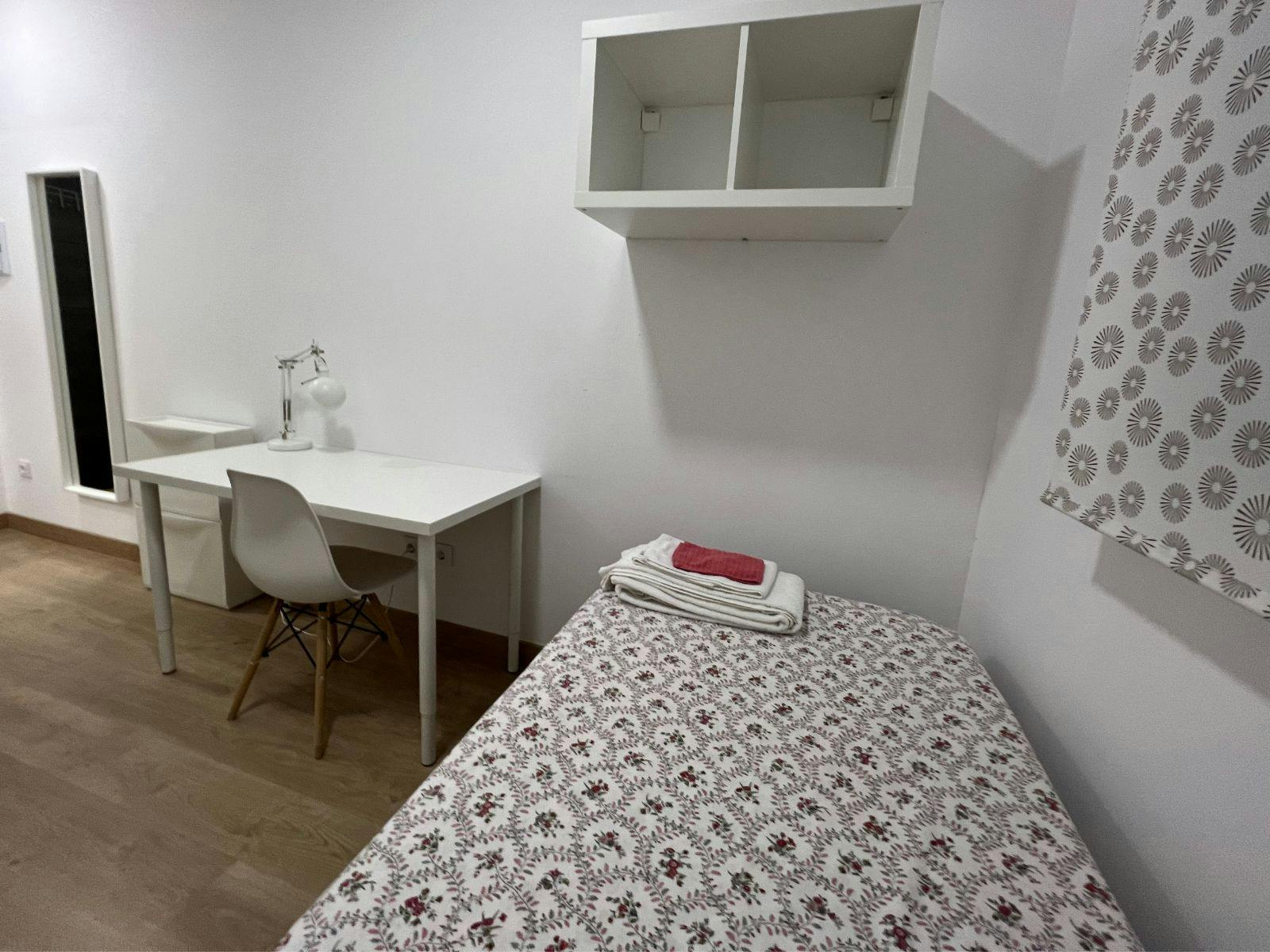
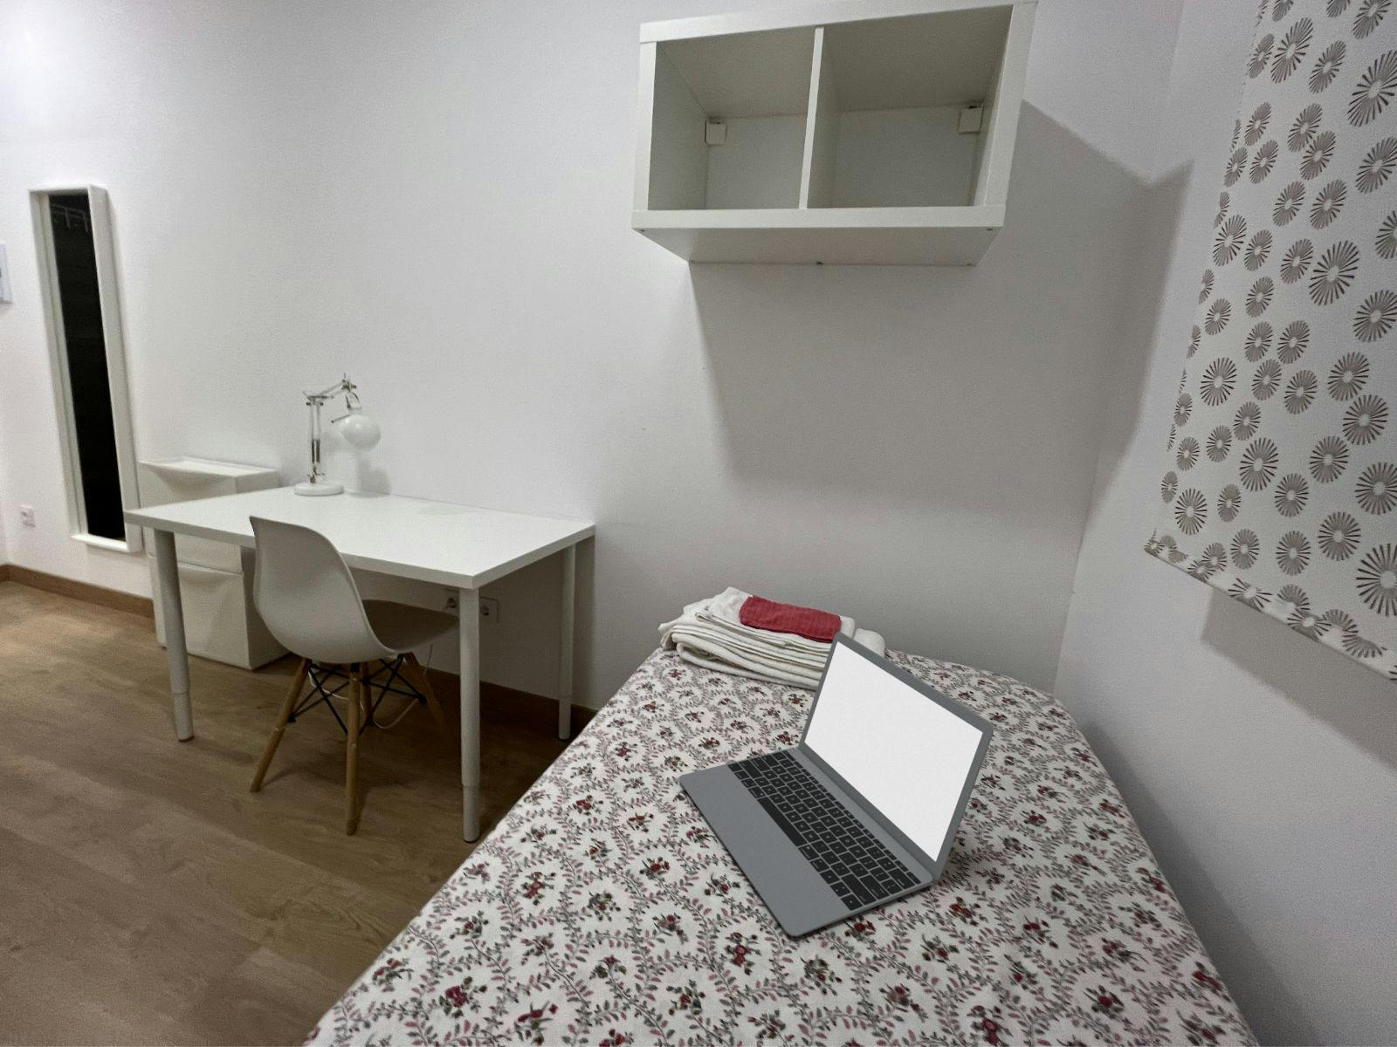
+ laptop (818, 756)
